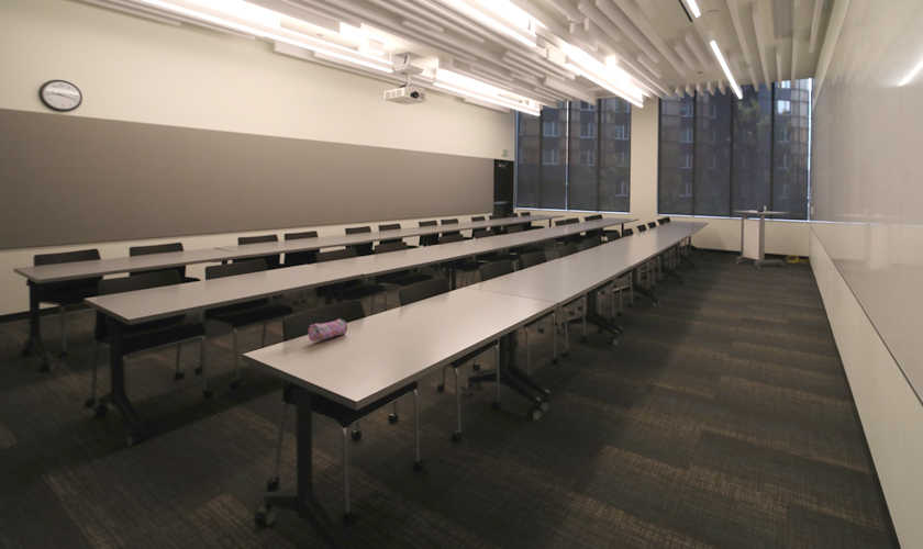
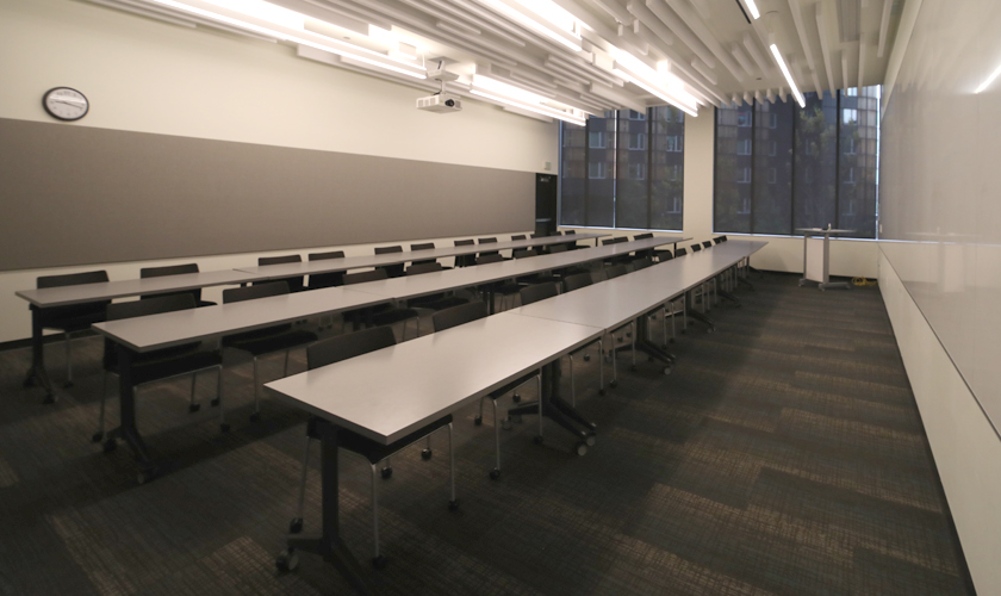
- pencil case (327, 329)
